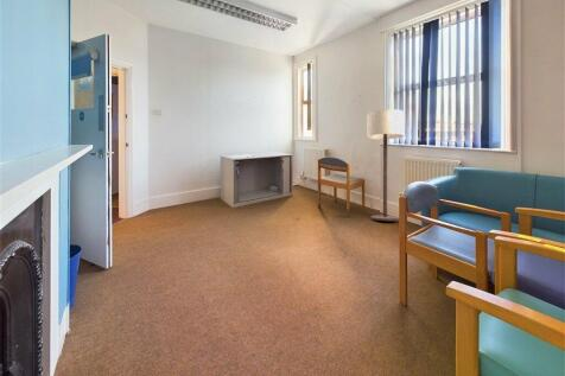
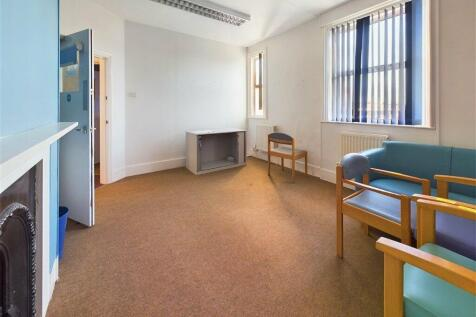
- floor lamp (385, 166)
